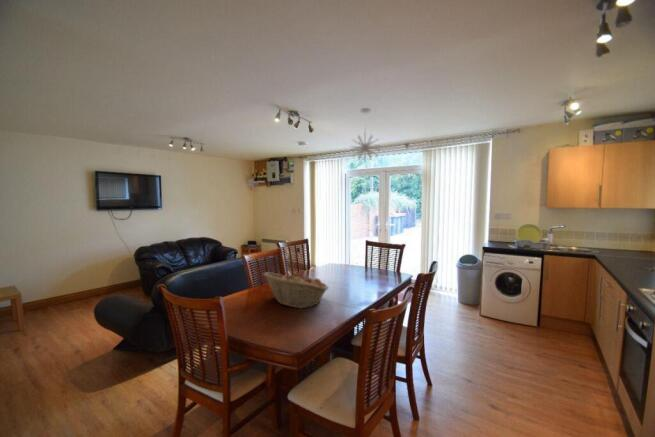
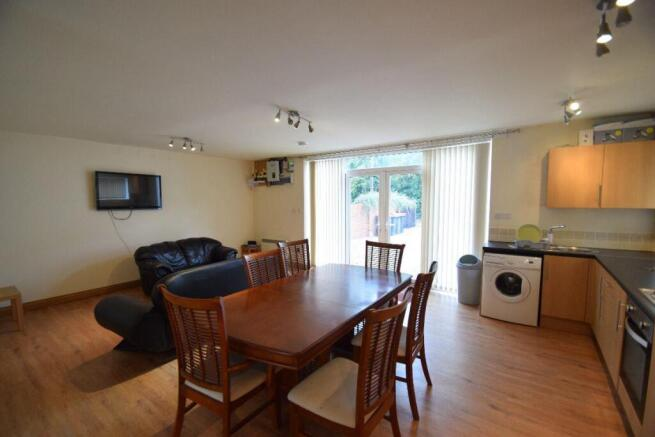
- fruit basket (295, 285)
- pendant light (365, 135)
